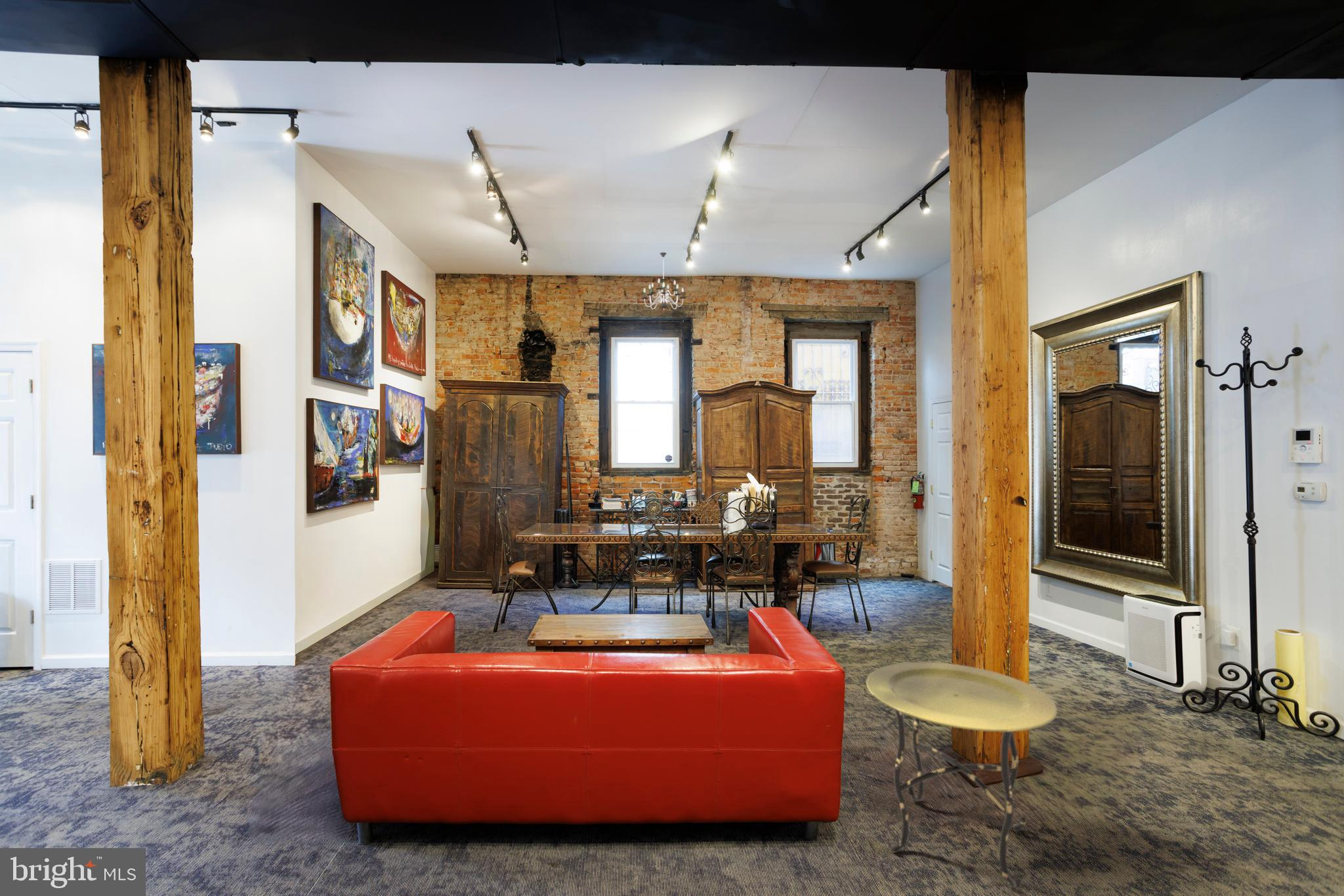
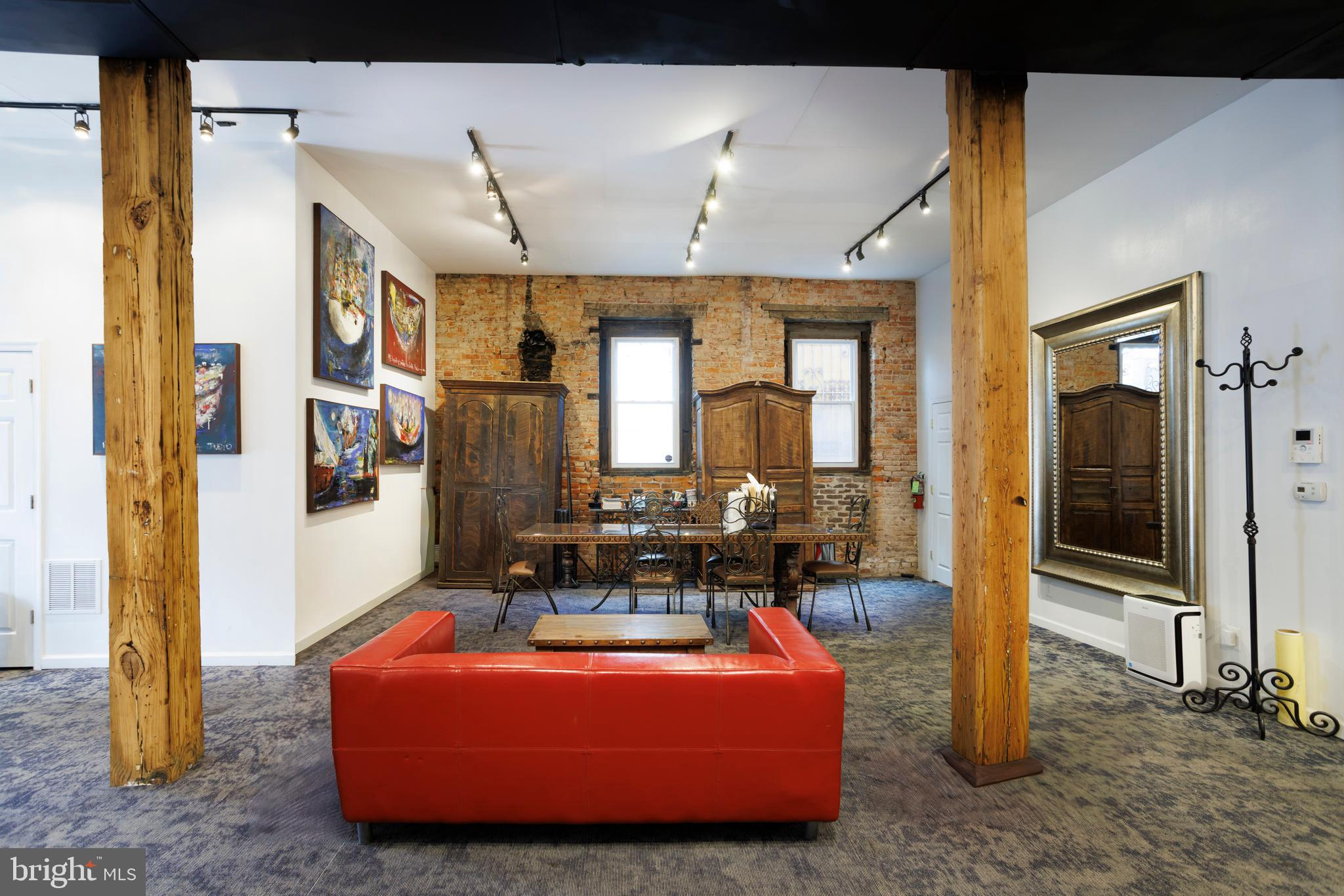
- chandelier (663, 281)
- side table (956, 765)
